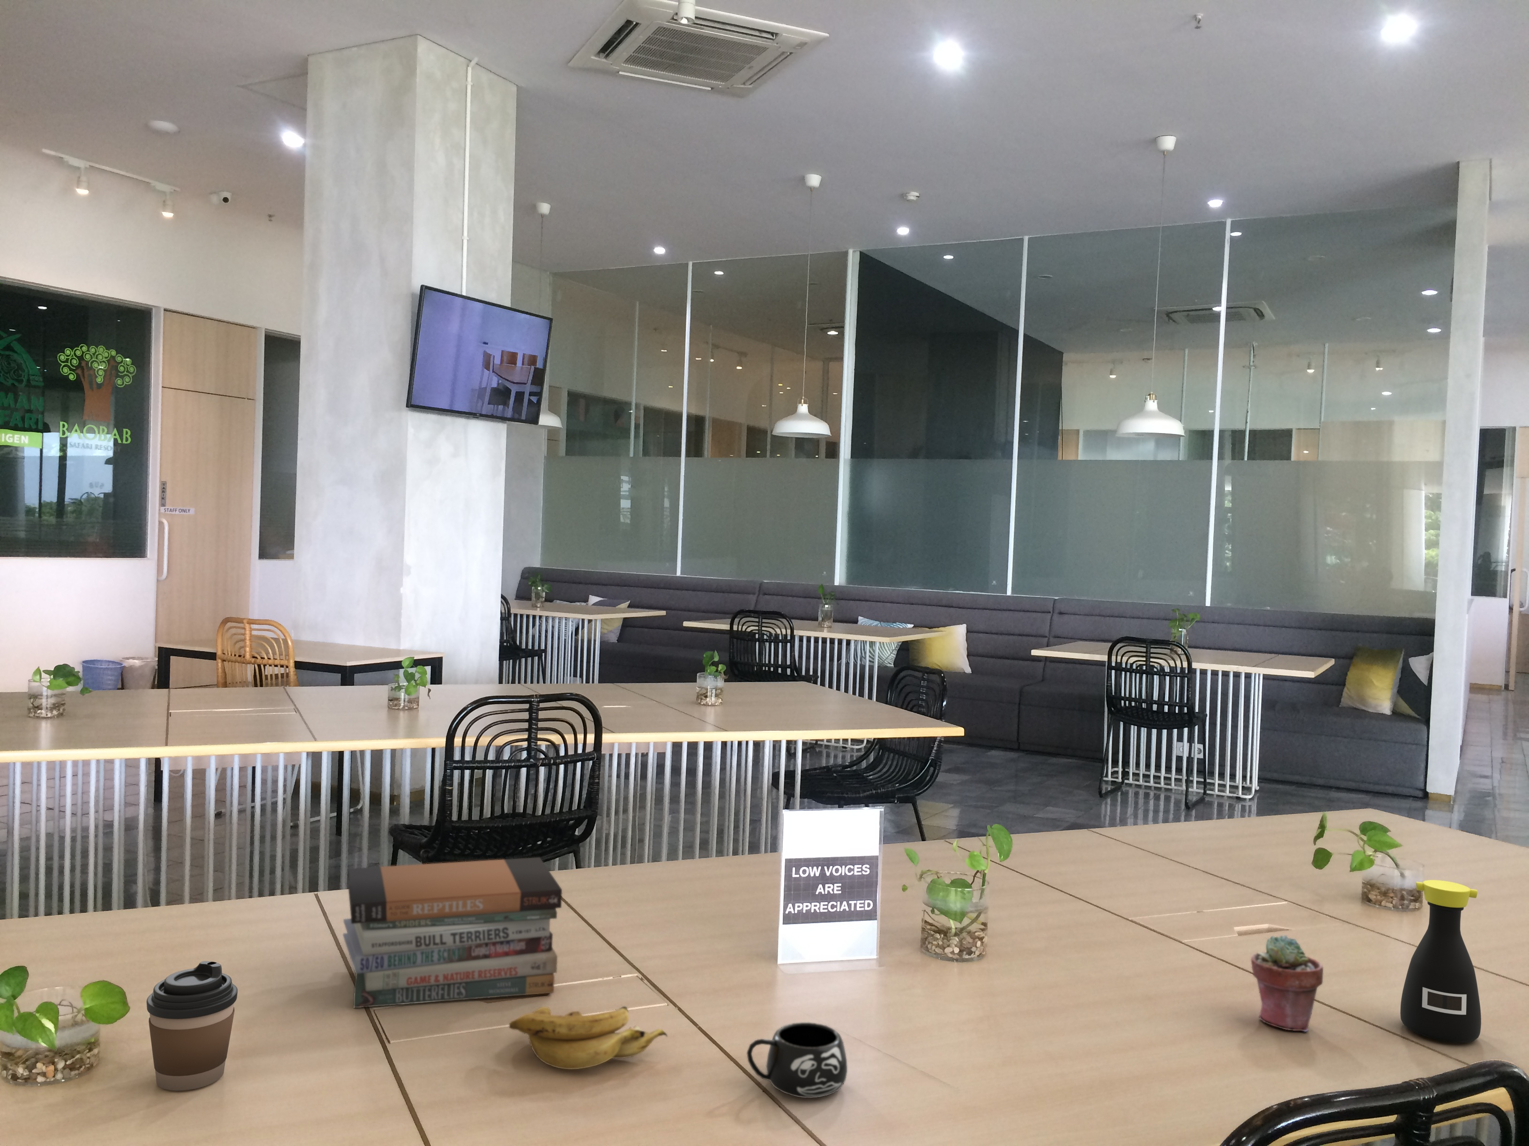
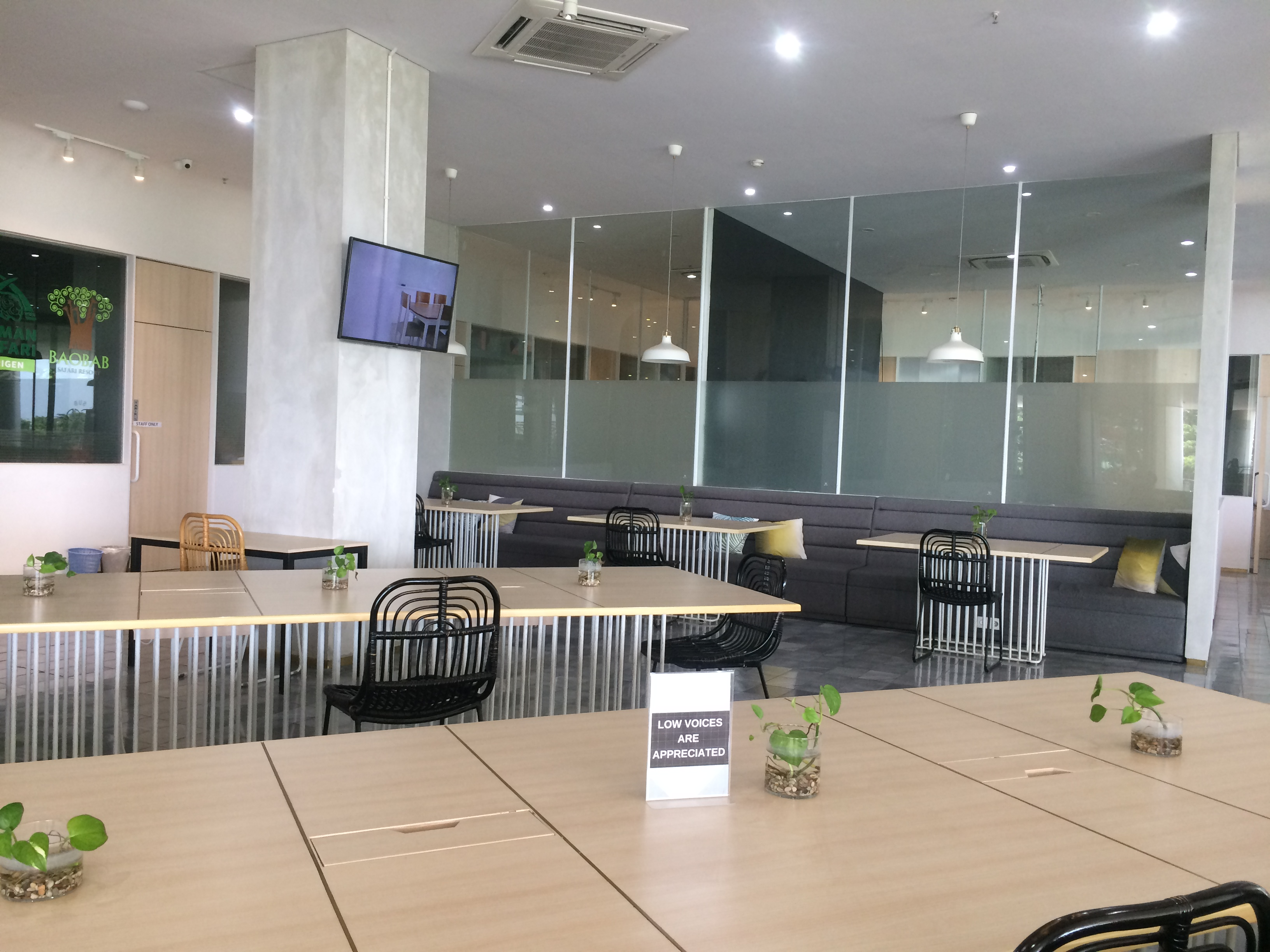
- coffee cup (191, 1023)
- banana (589, 1026)
- bottle (1442, 957)
- book stack (450, 929)
- mug (796, 1059)
- potted succulent (1286, 979)
